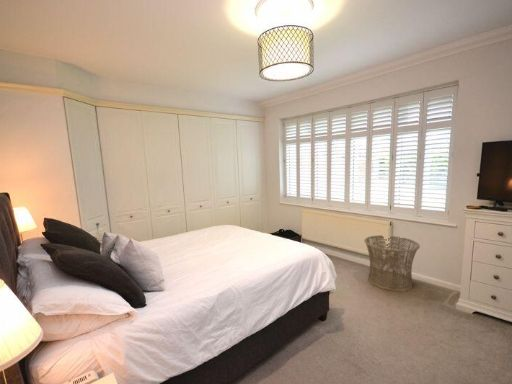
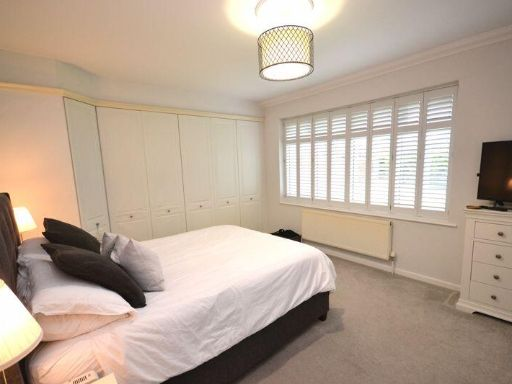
- basket (390, 261)
